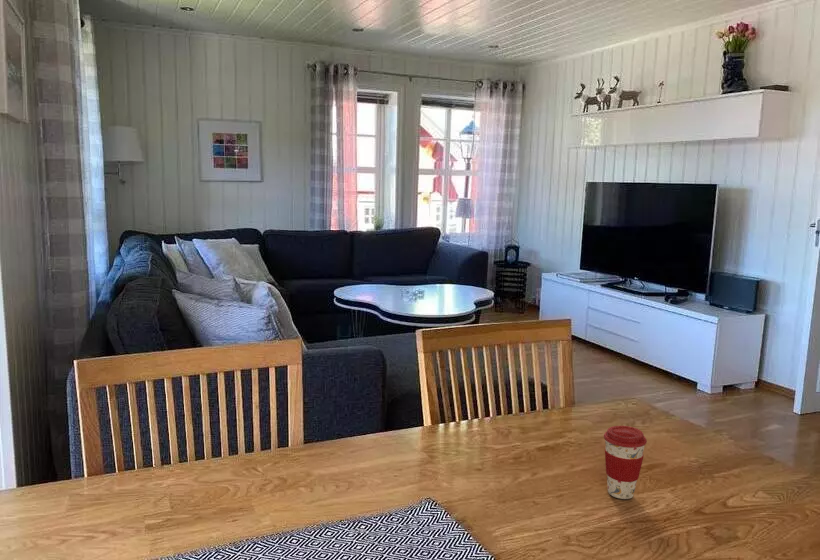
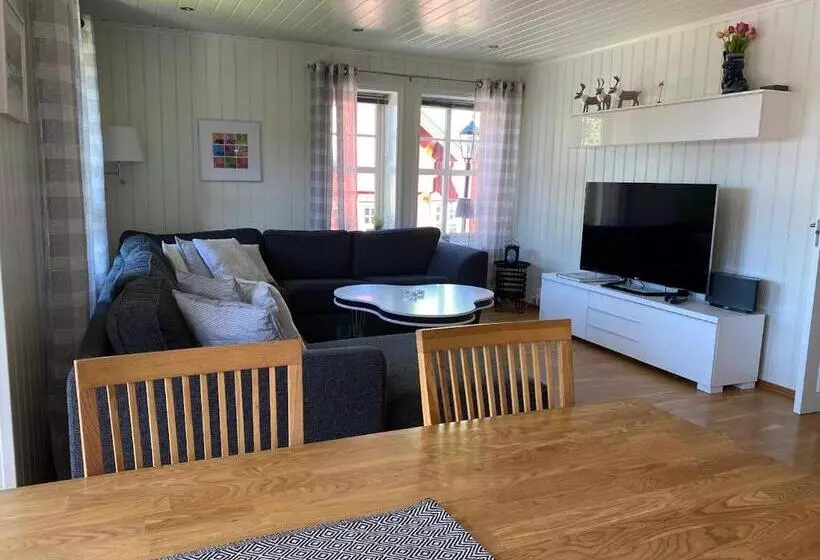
- coffee cup (623, 462)
